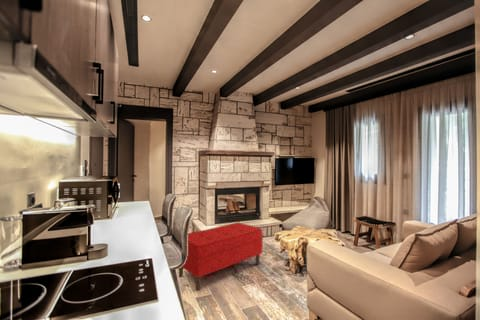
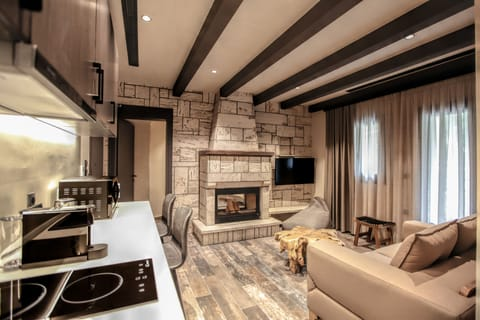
- bench (221, 251)
